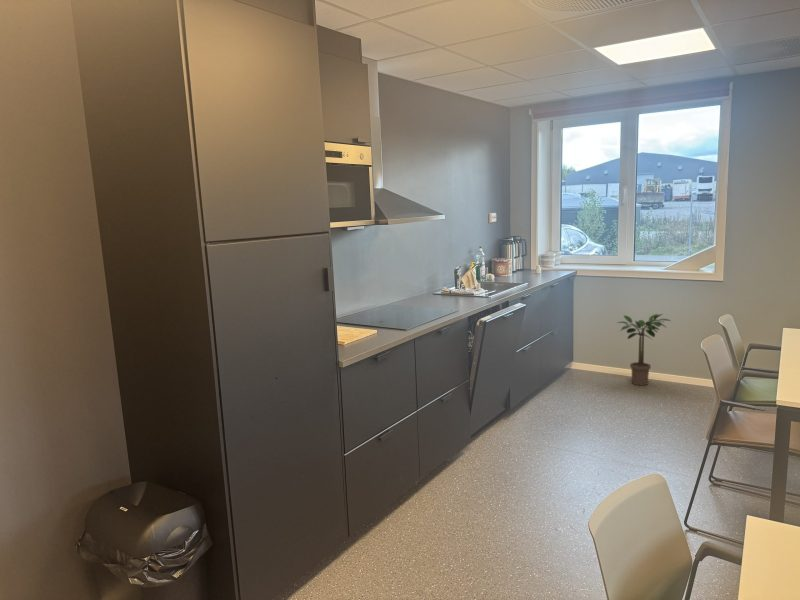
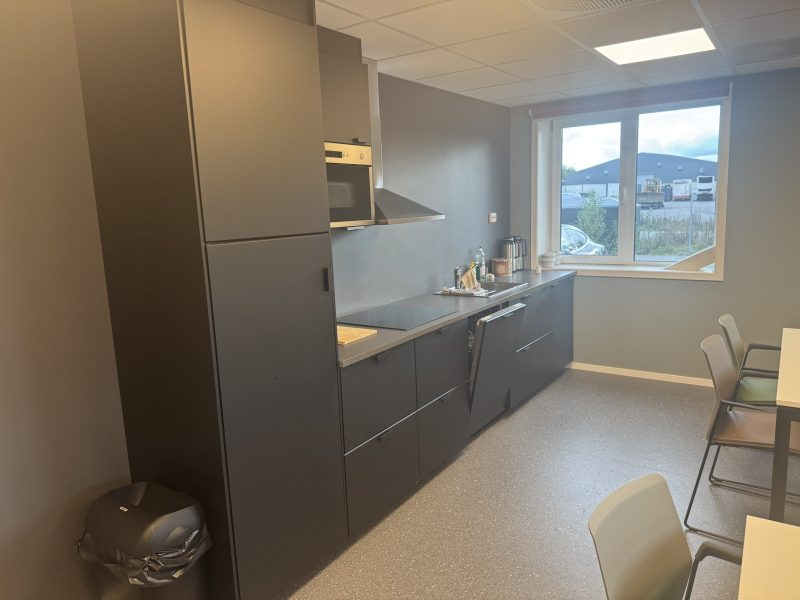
- potted plant (643, 347)
